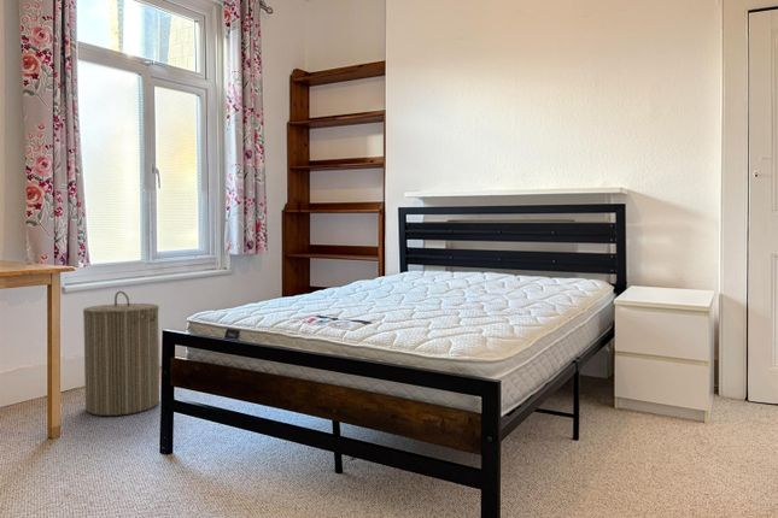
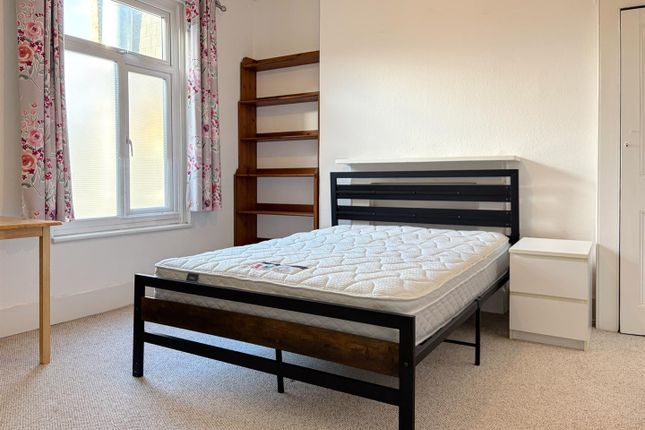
- laundry hamper (122, 348)
